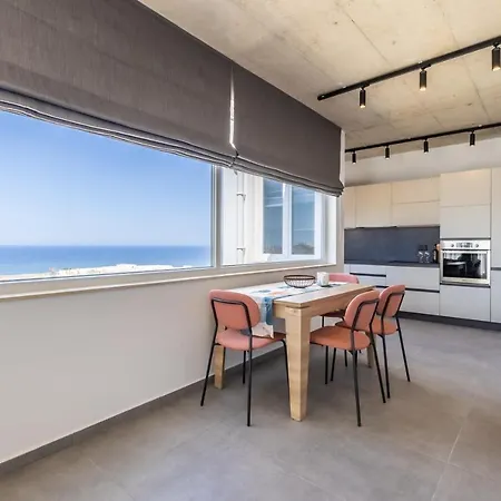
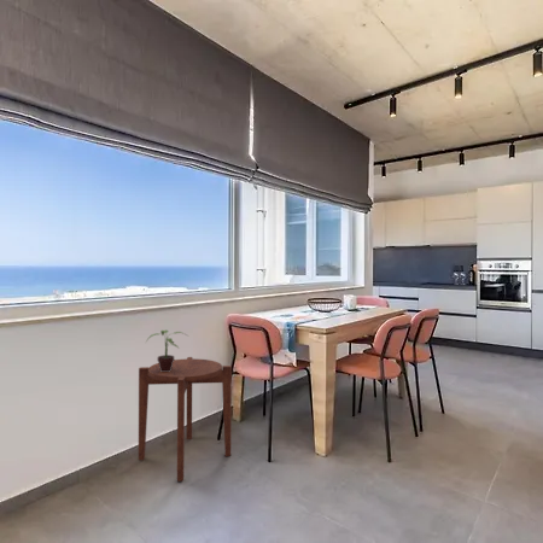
+ side table (183, 411)
+ potted plant (167, 350)
